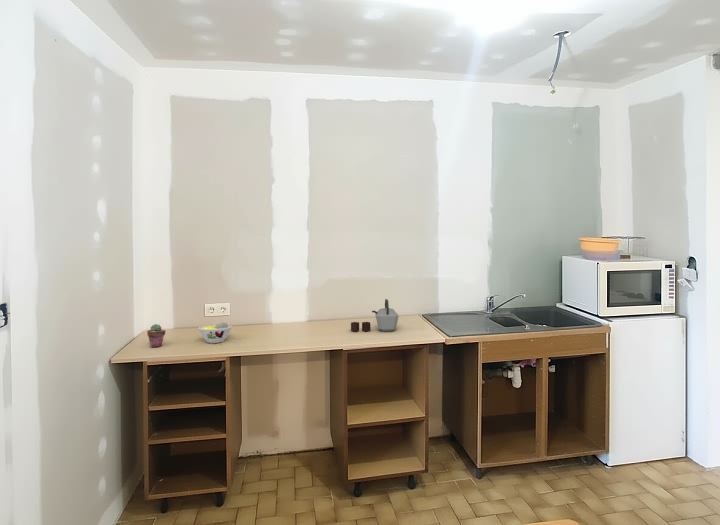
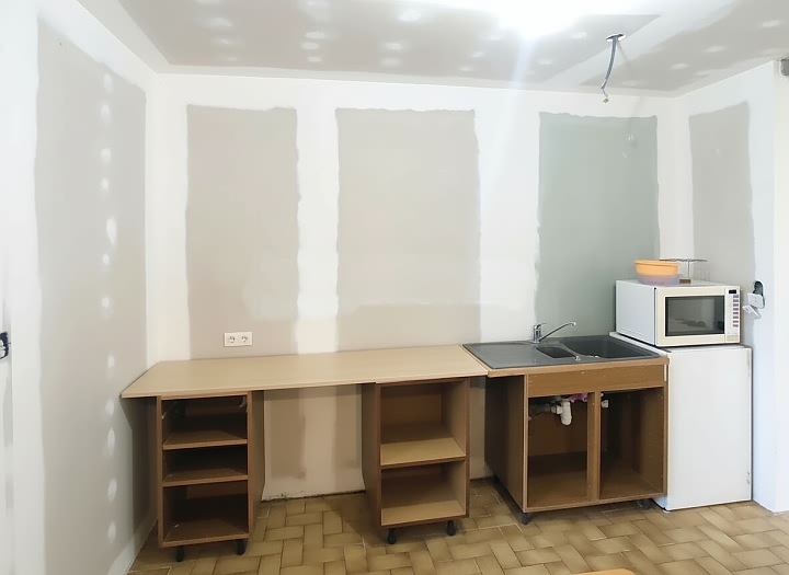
- kettle (375, 314)
- potted succulent (156, 334)
- bowl (215, 331)
